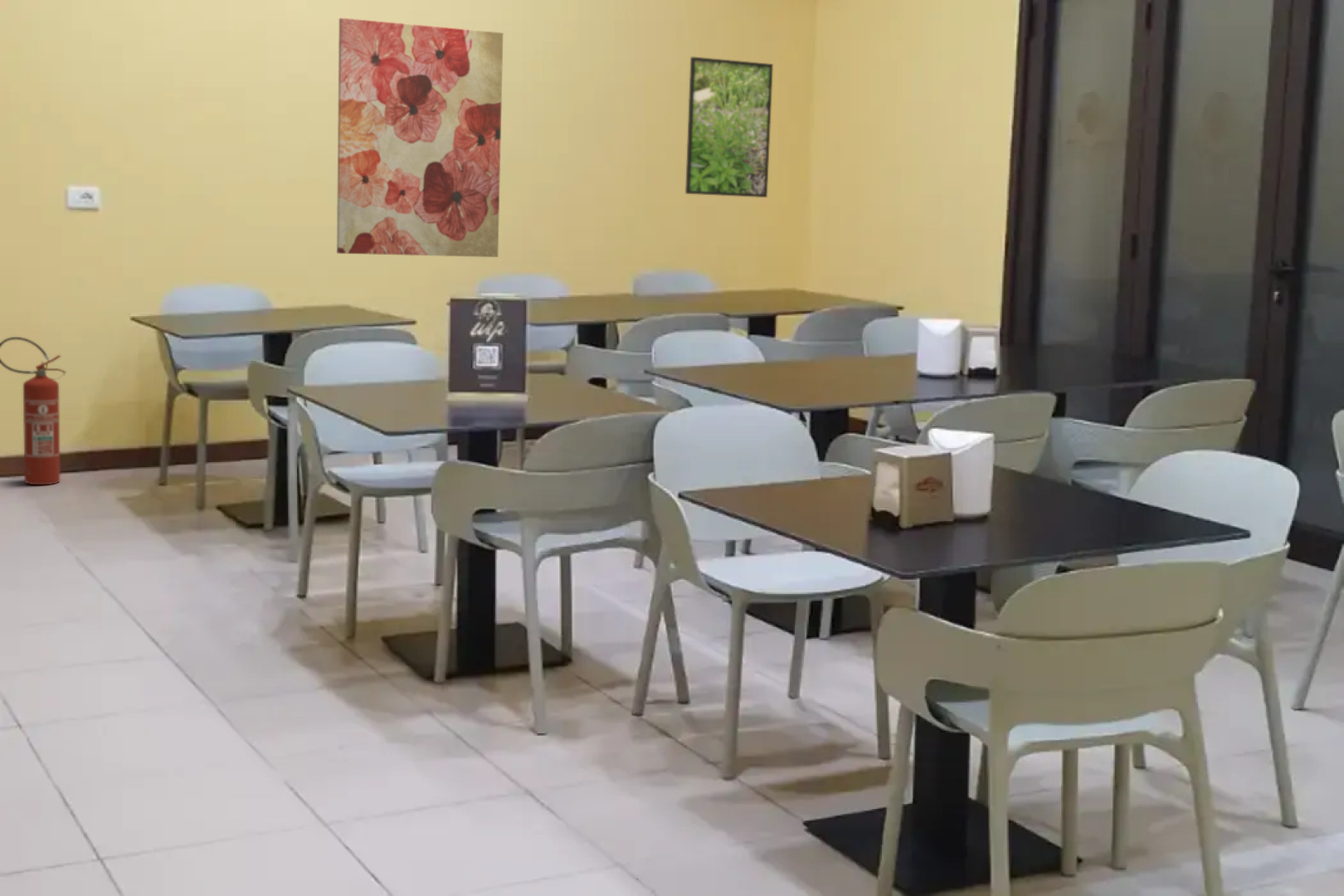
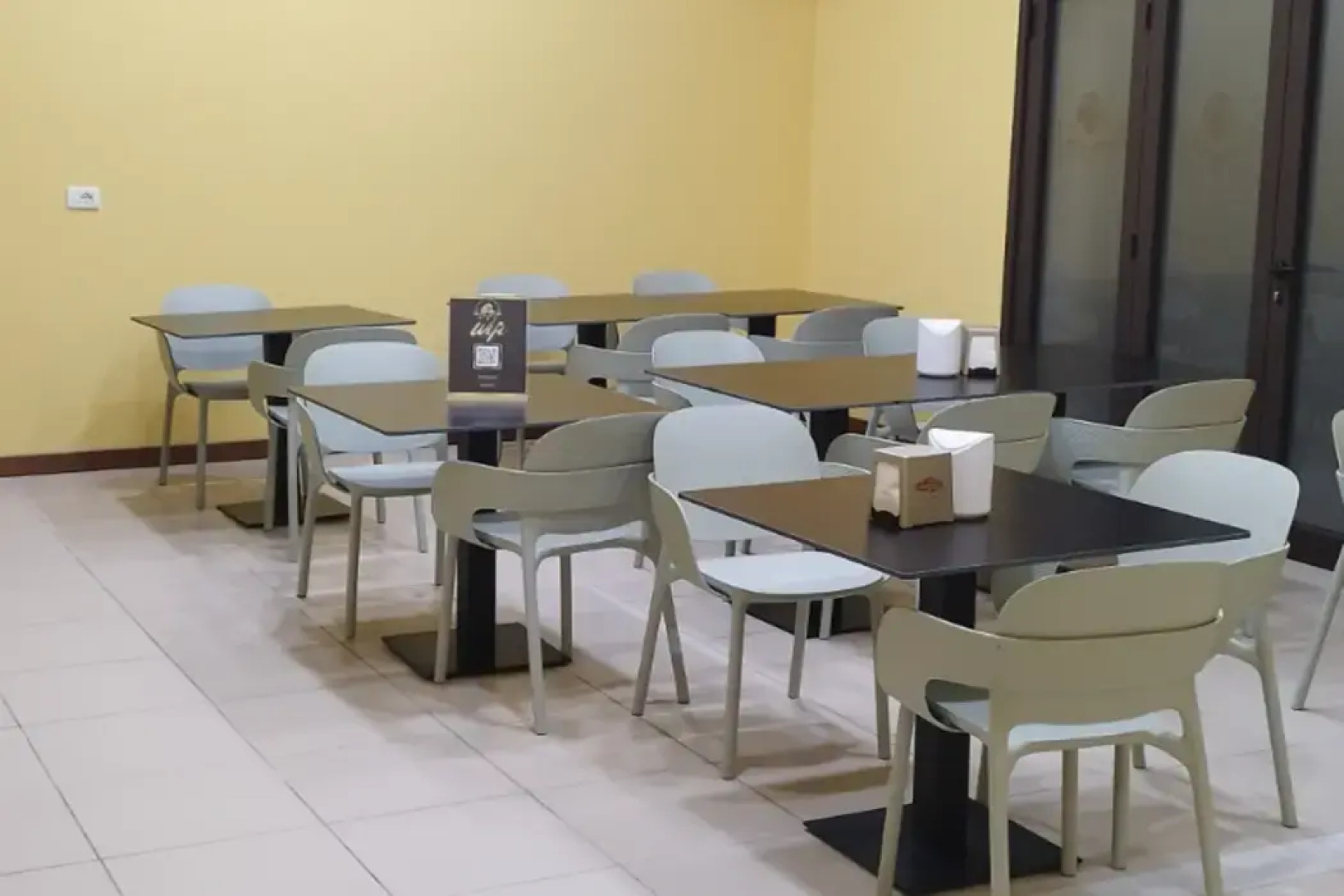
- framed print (729, 128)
- wall art (421, 141)
- fire extinguisher (32, 410)
